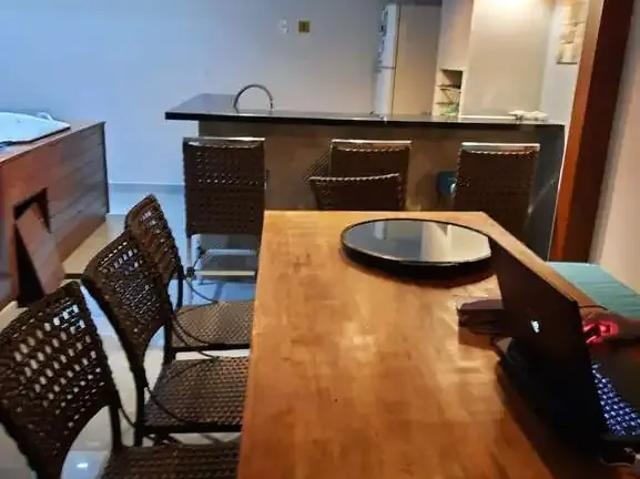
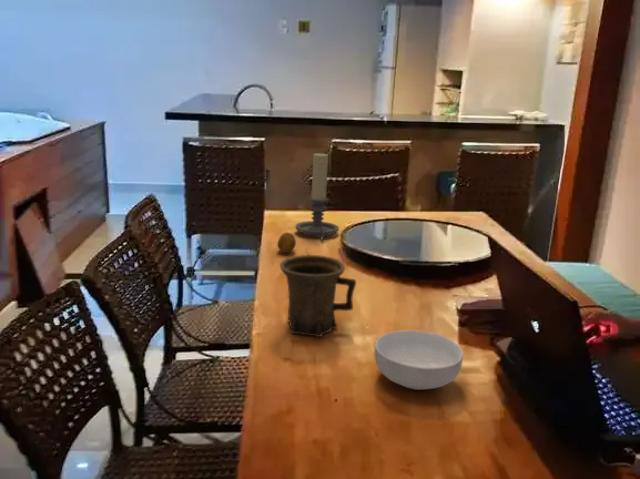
+ mug (312, 295)
+ cereal bowl (417, 363)
+ candle holder (319, 194)
+ fruit (286, 242)
